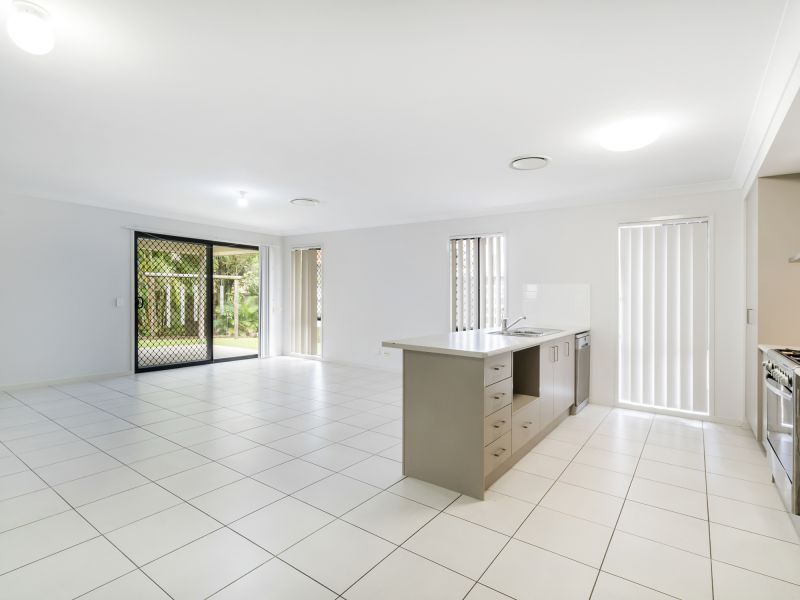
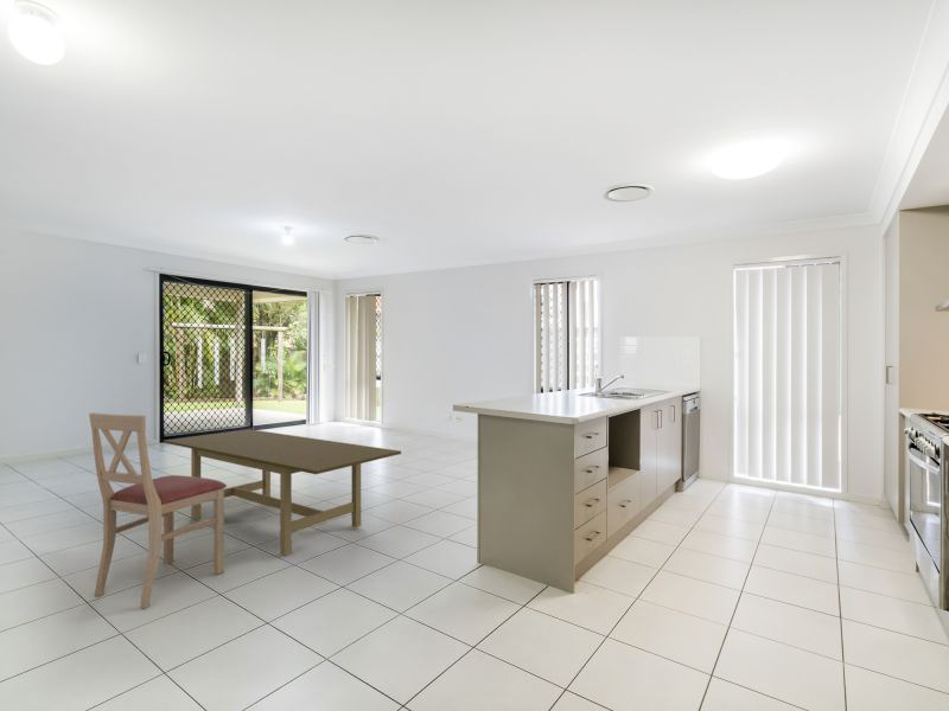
+ chair (159, 495)
+ dining table (269, 483)
